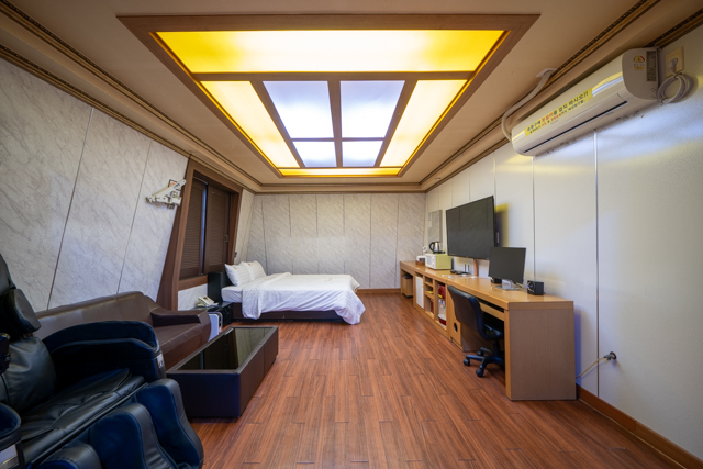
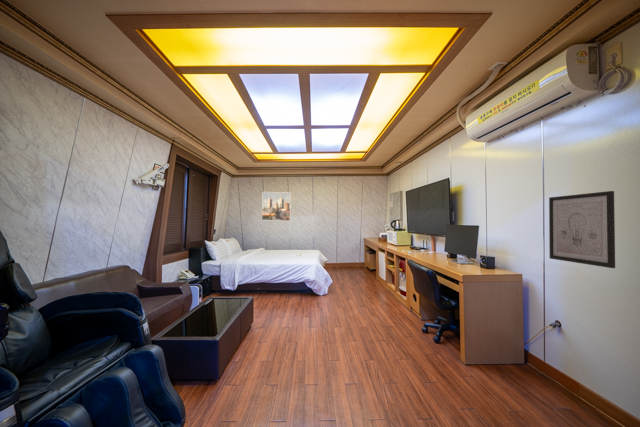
+ wall art (578, 228)
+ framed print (276, 206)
